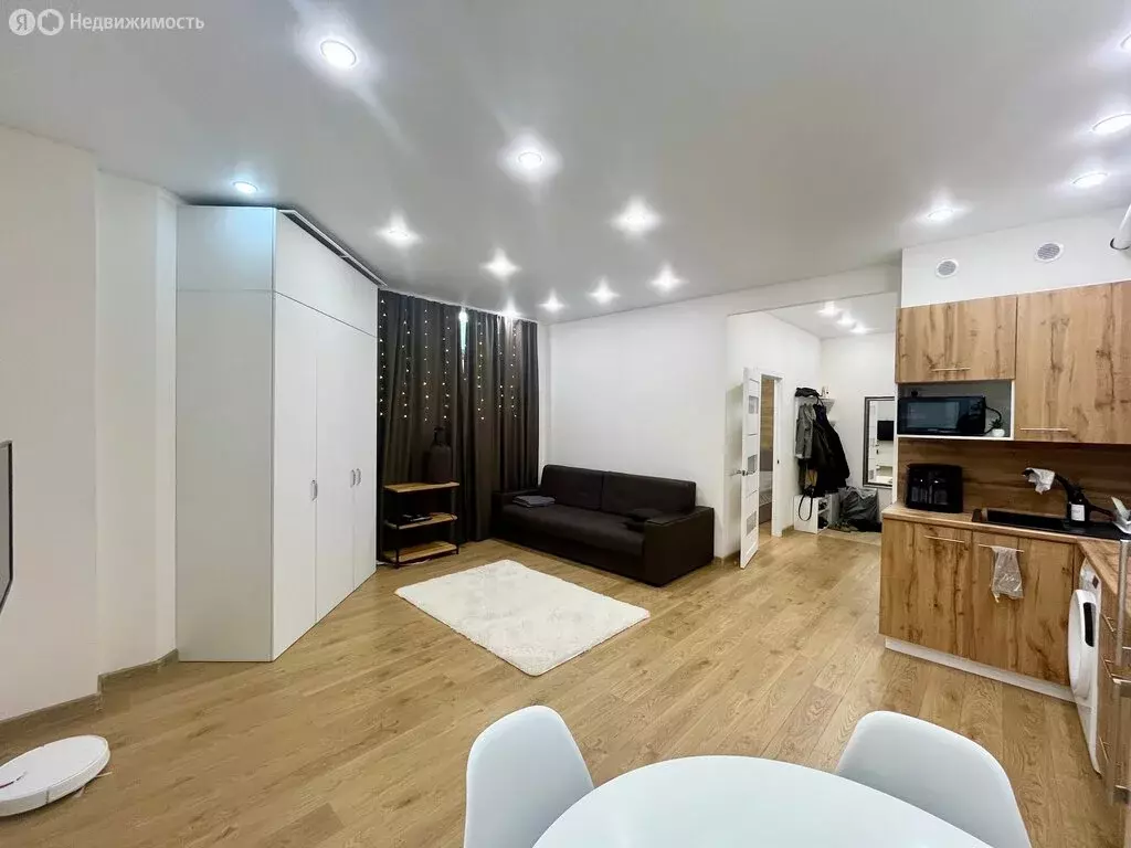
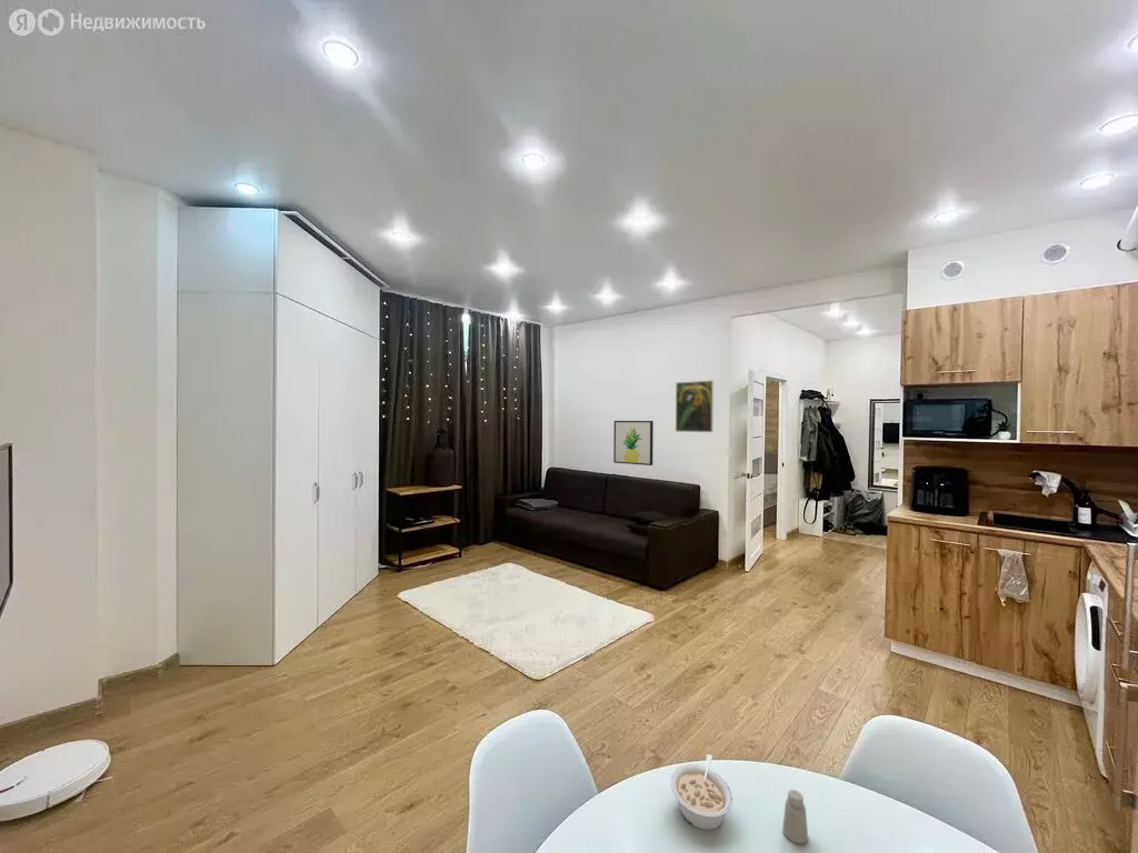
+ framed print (693, 407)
+ saltshaker (795, 813)
+ wall art (632, 442)
+ legume (699, 794)
